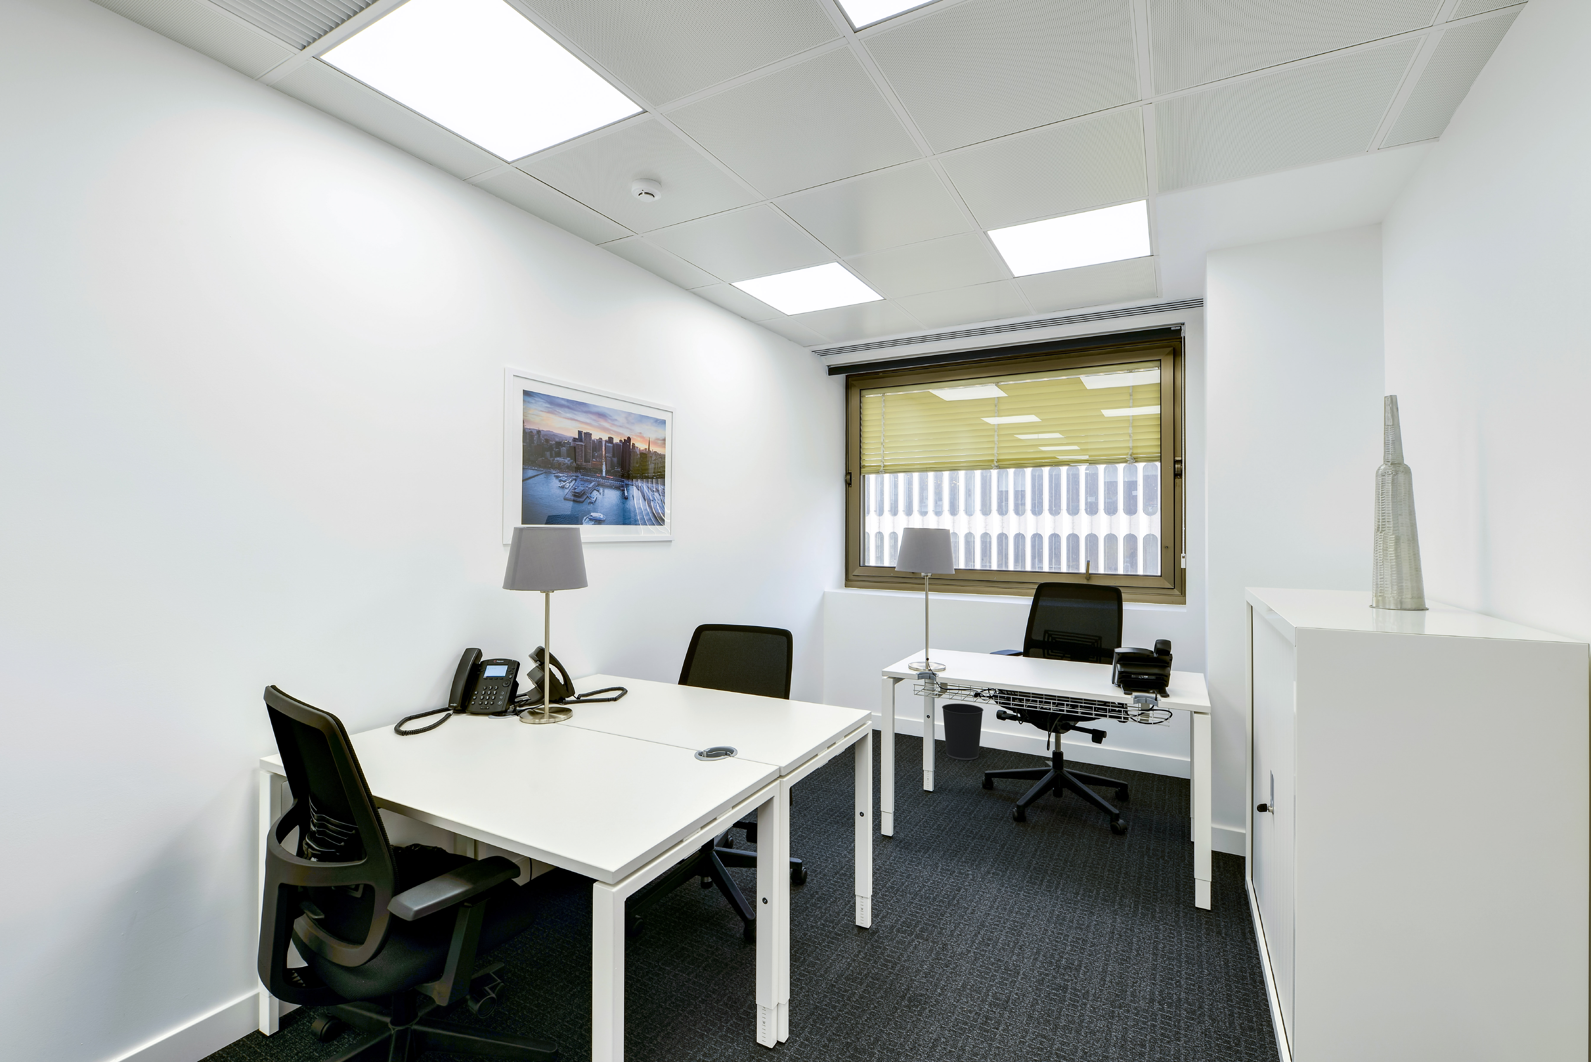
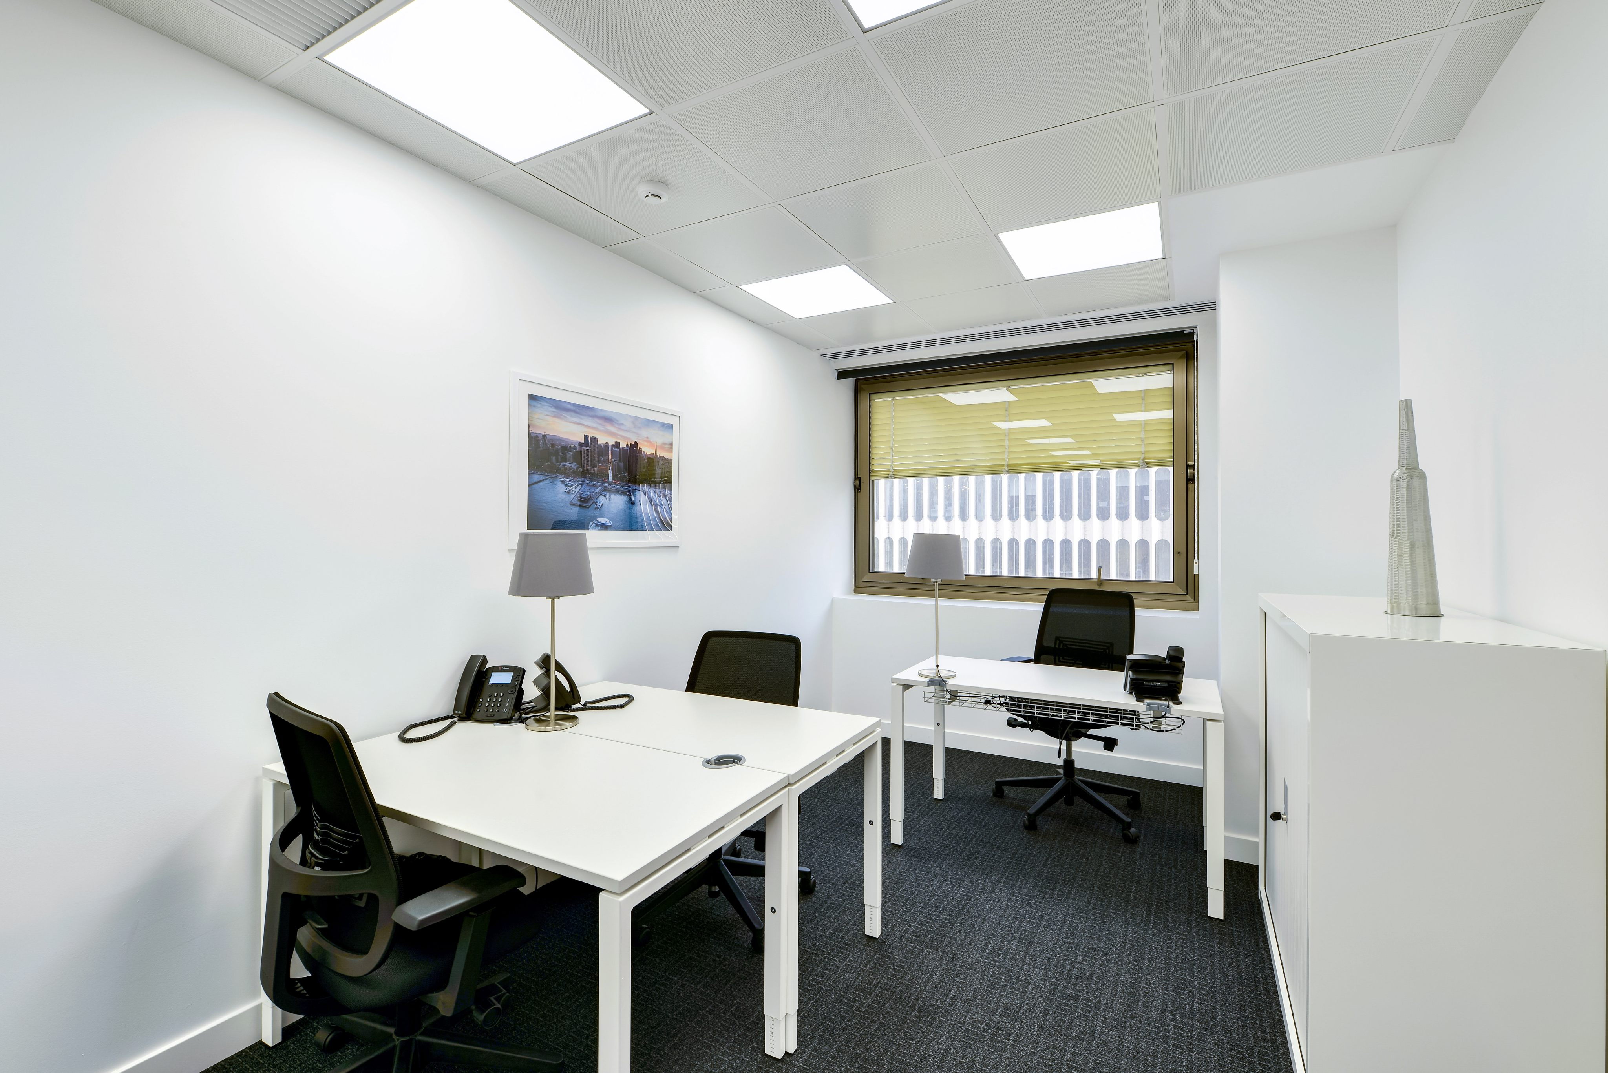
- wastebasket (962, 731)
